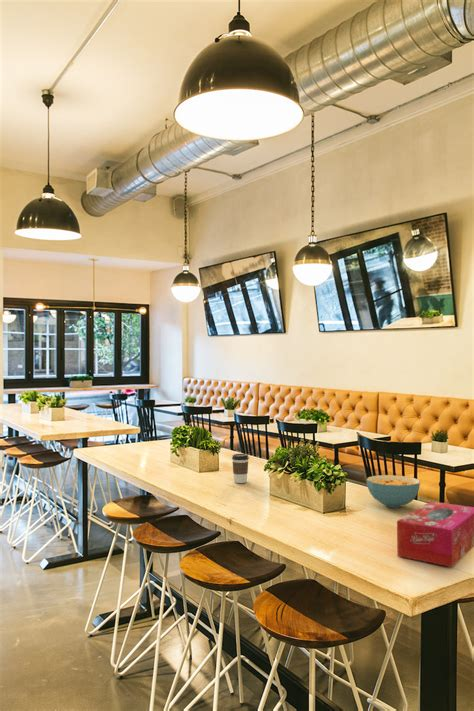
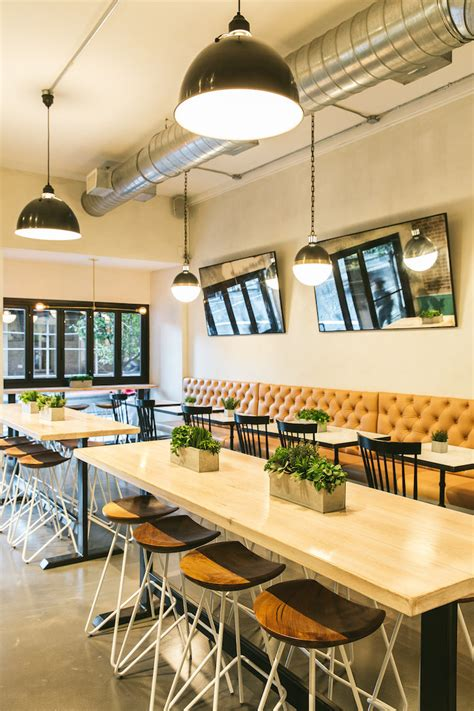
- tissue box (440, 531)
- cereal bowl (393, 492)
- coffee cup (240, 468)
